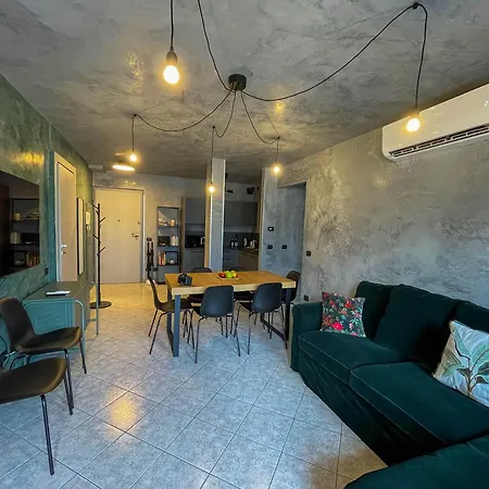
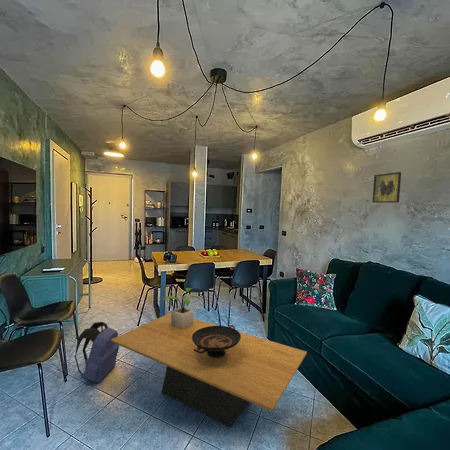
+ coffee table (206, 371)
+ potted plant (184, 307)
+ backpack (95, 348)
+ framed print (386, 188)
+ decorative bowl (216, 343)
